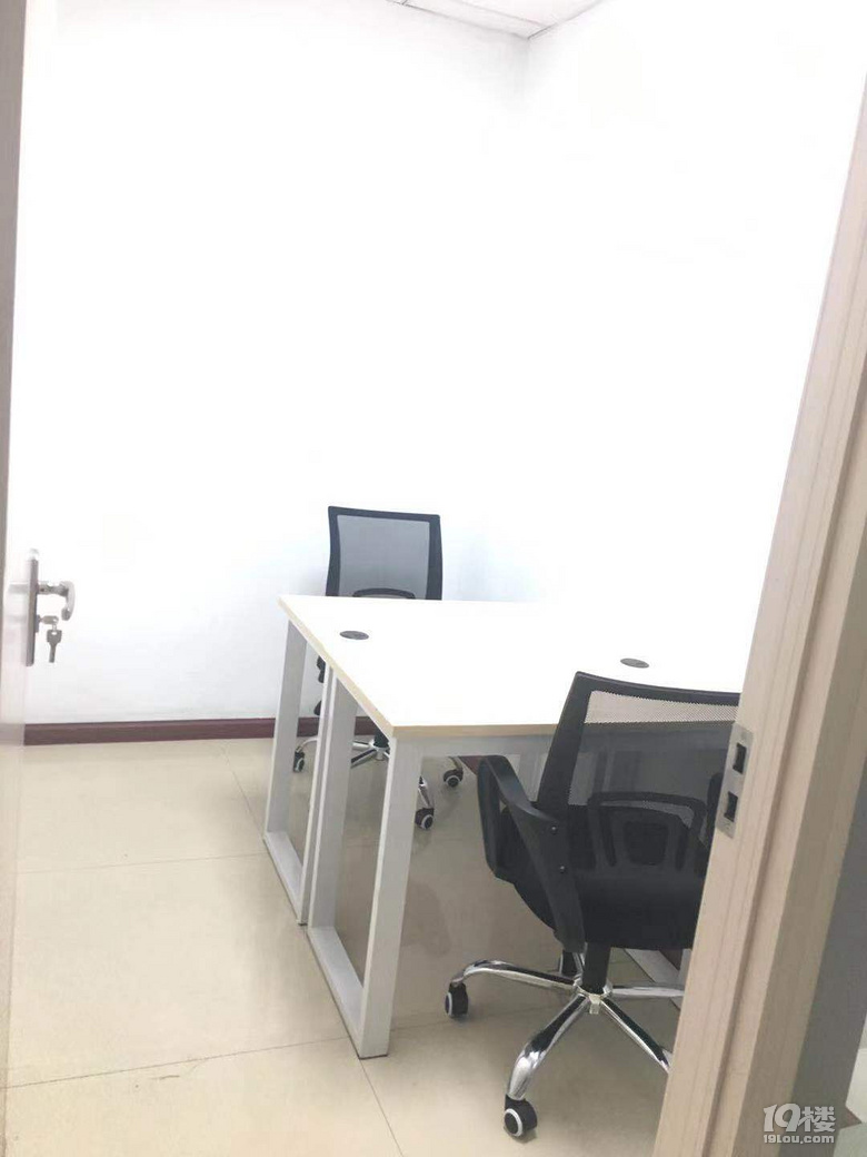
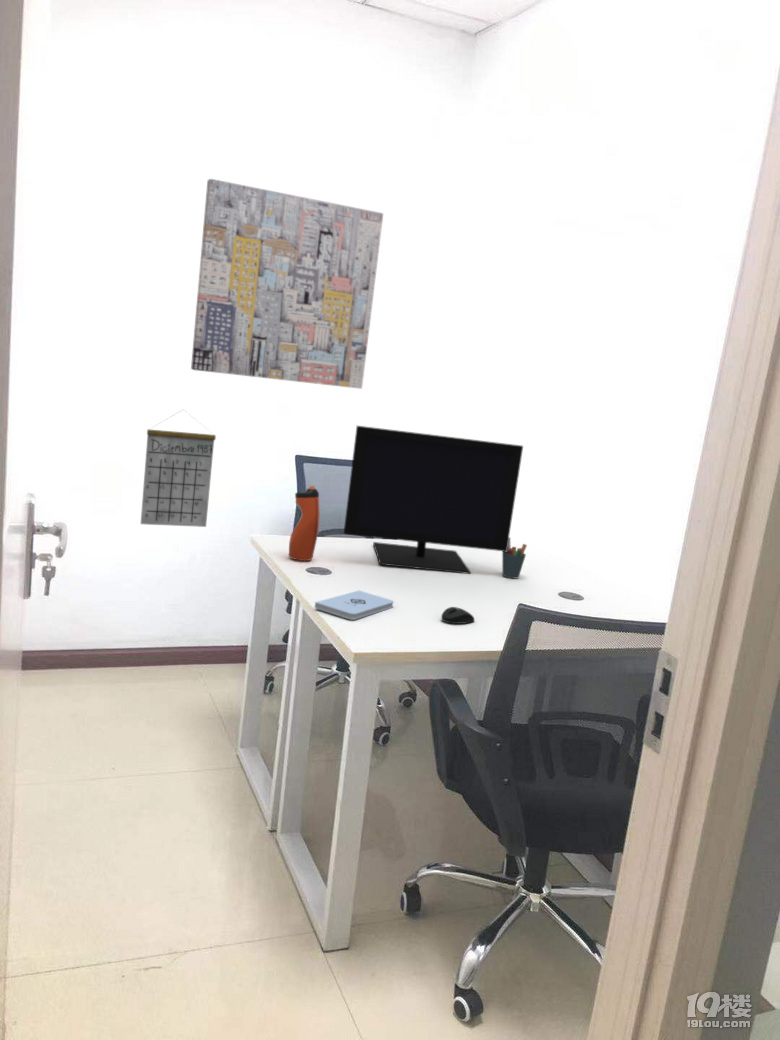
+ monitor (425, 495)
+ wall art (288, 289)
+ calendar (178, 468)
+ notepad (355, 604)
+ mouse (458, 614)
+ water bottle (305, 522)
+ pen holder (513, 558)
